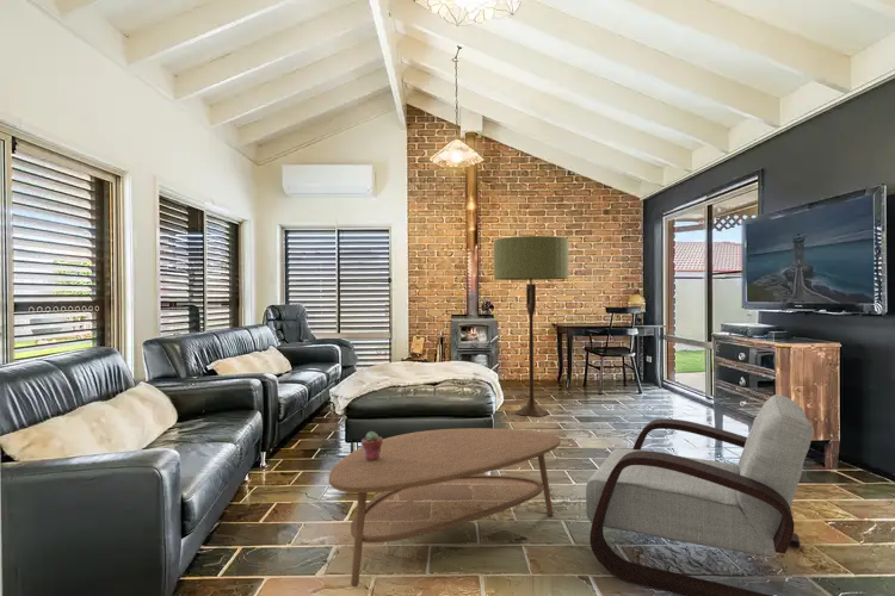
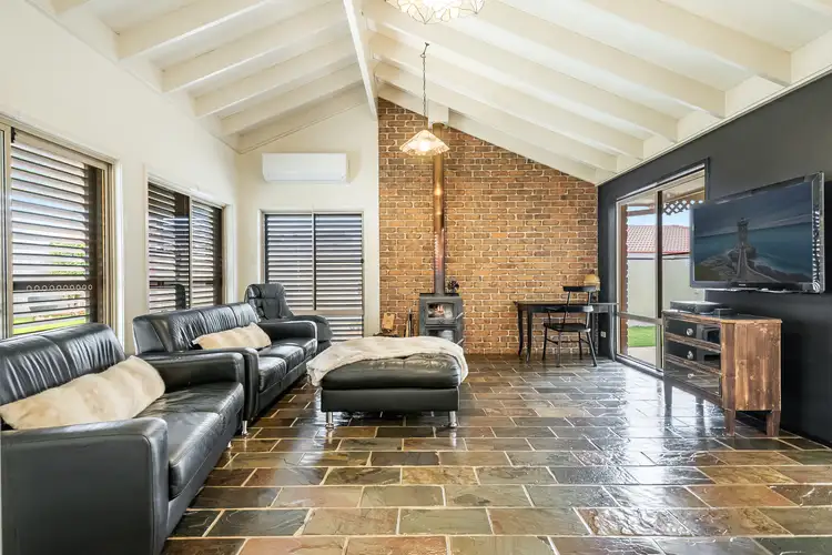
- floor lamp (531, 325)
- coffee table (443, 489)
- armchair (695, 474)
- potted succulent (371, 443)
